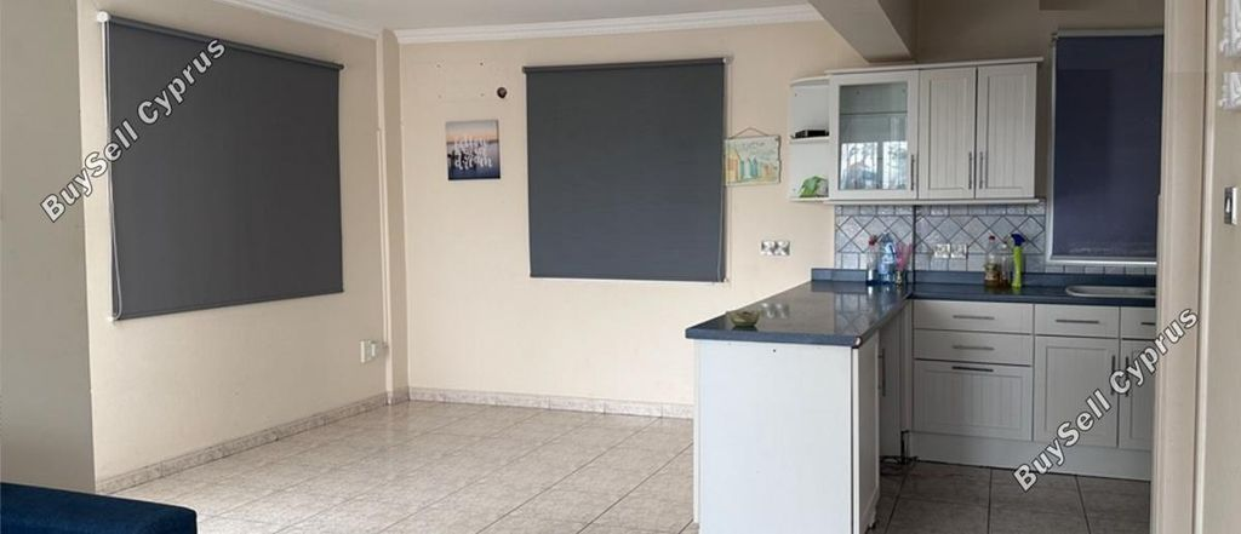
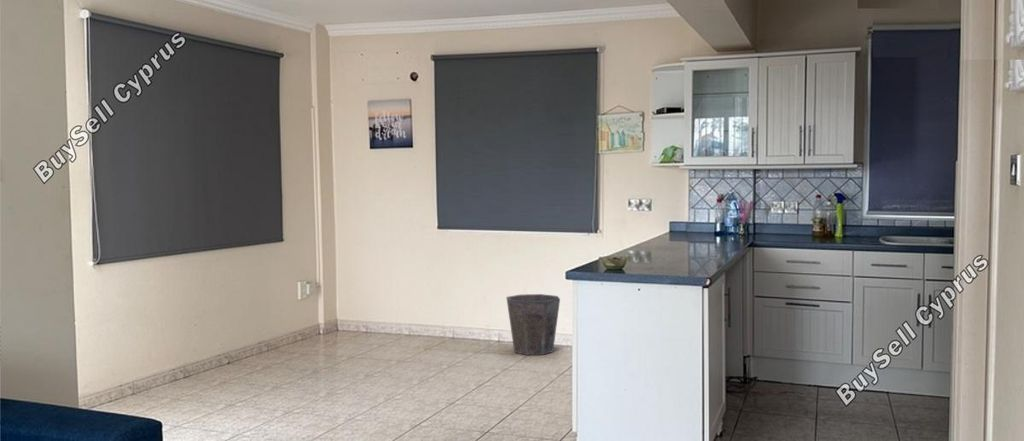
+ waste bin (533, 324)
